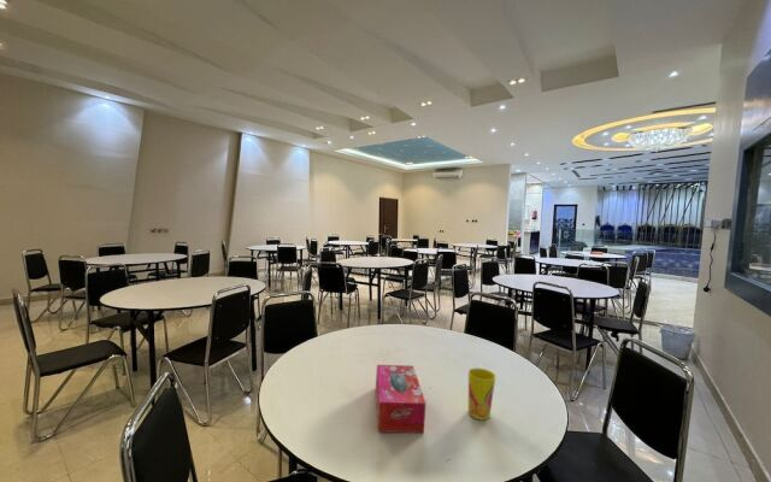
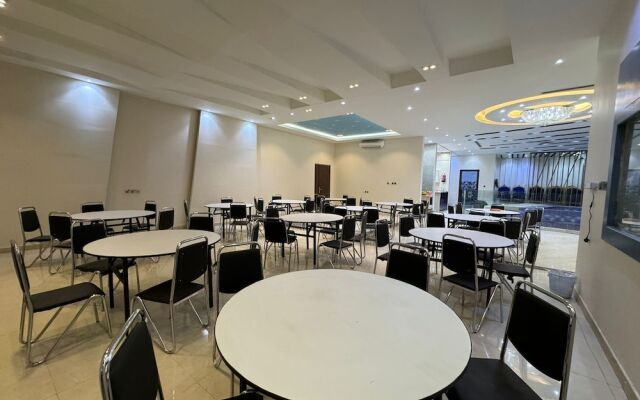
- tissue box (398, 394)
- cup (479, 393)
